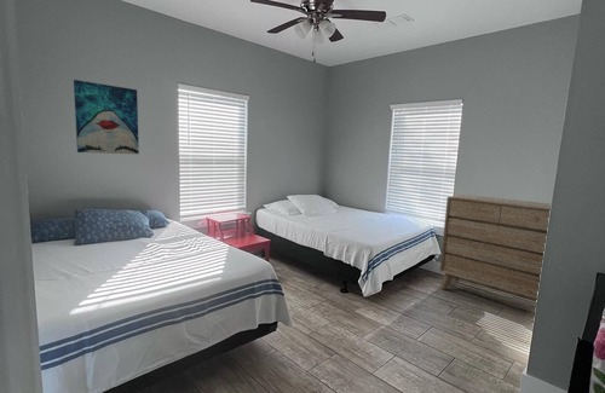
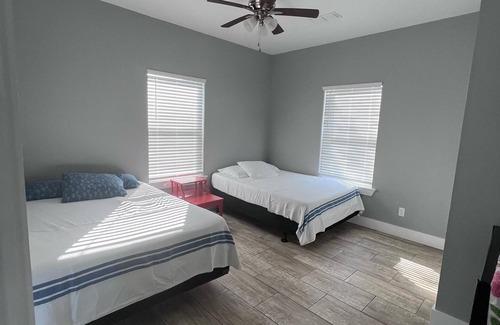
- wall art (108, 120)
- dresser (501, 250)
